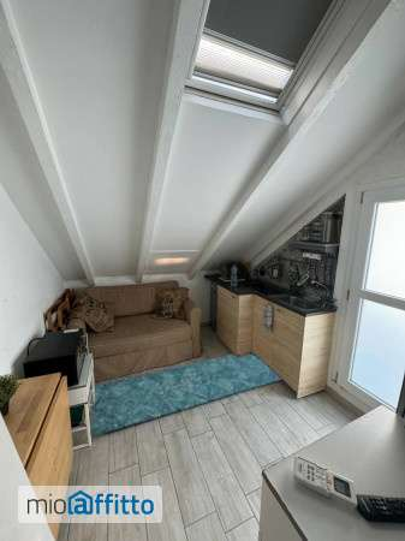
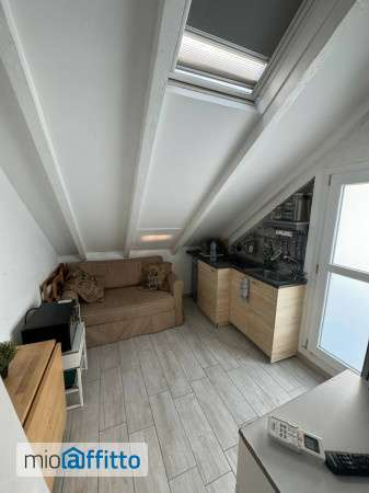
- rug (206, 377)
